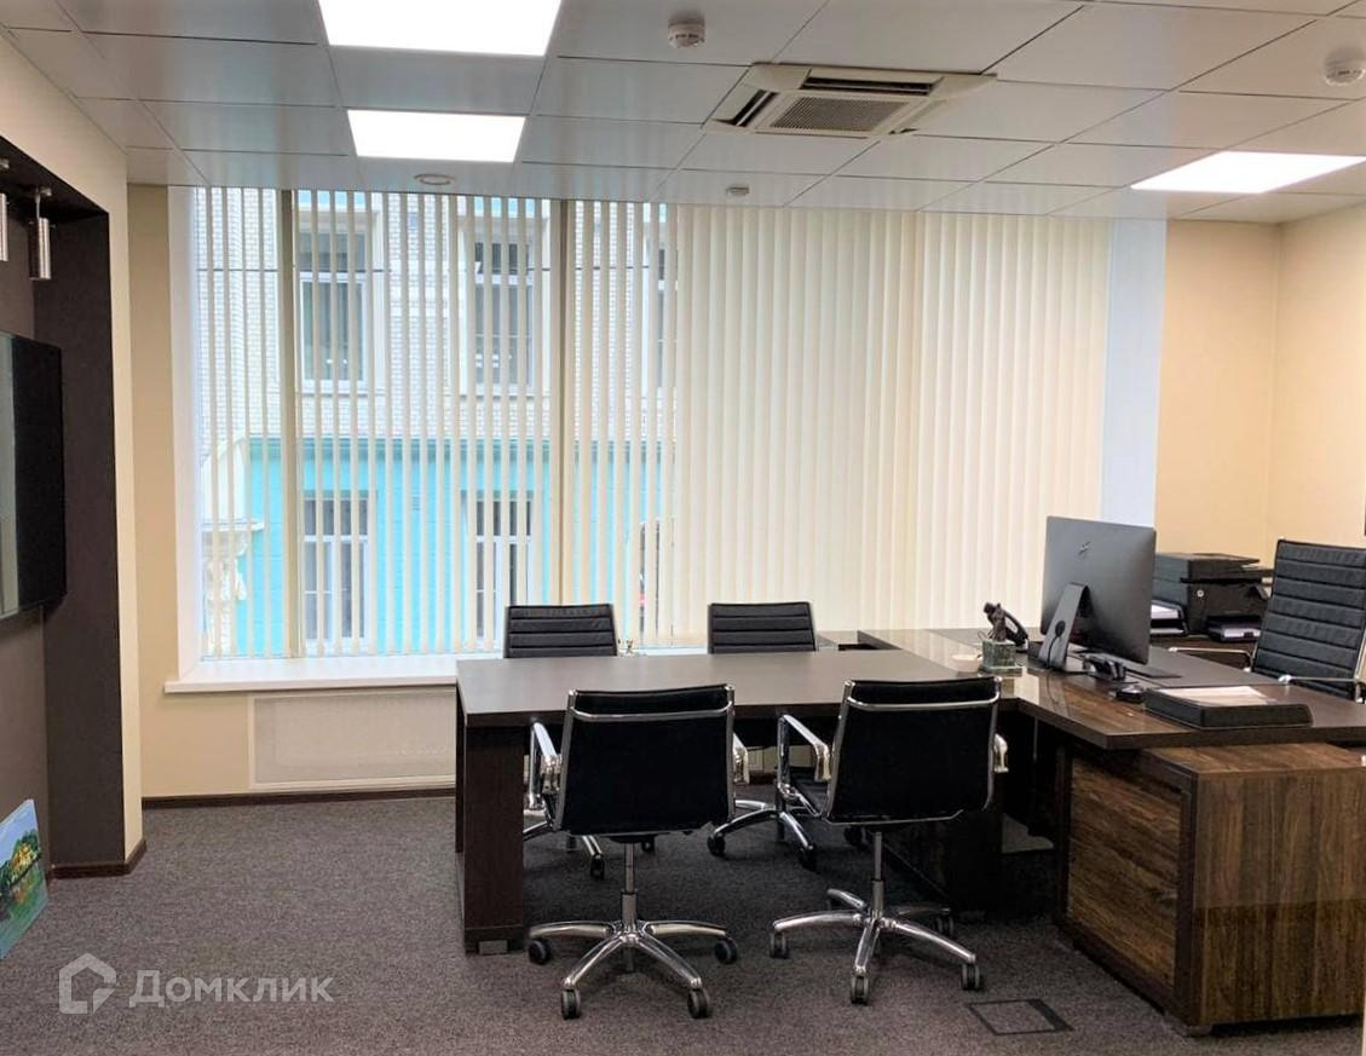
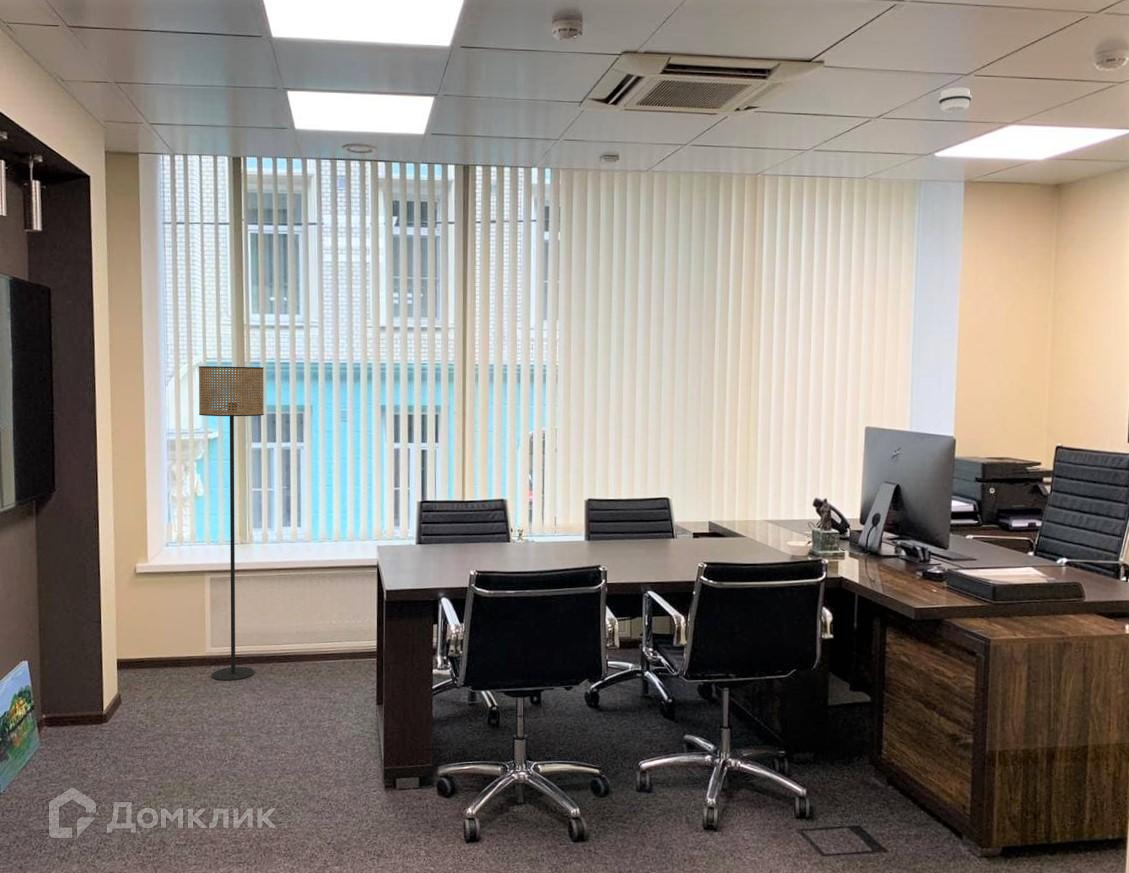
+ smoke detector (954, 100)
+ floor lamp (232, 522)
